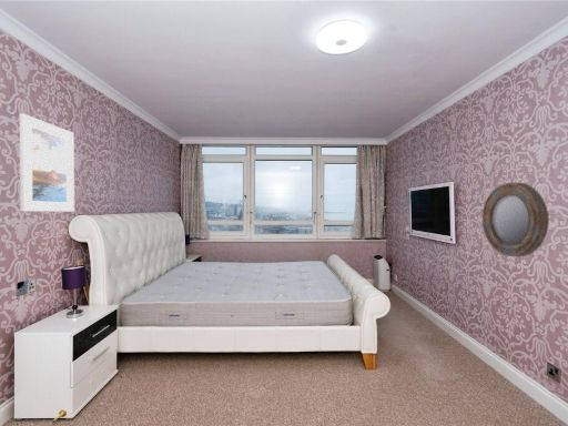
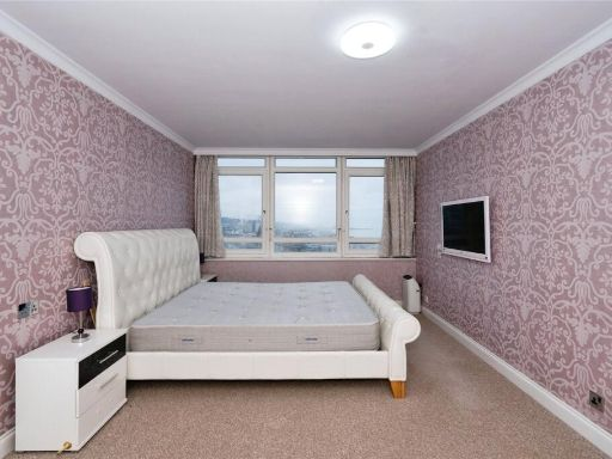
- home mirror (510, 219)
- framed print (50, 168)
